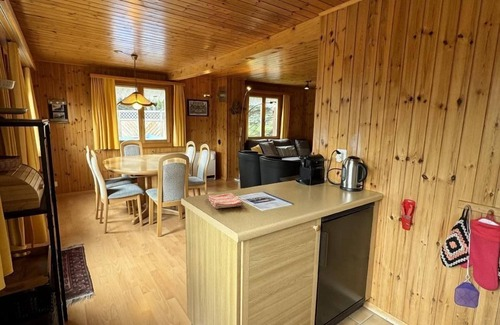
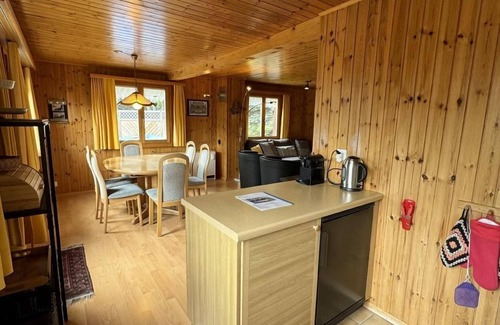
- dish towel (224, 199)
